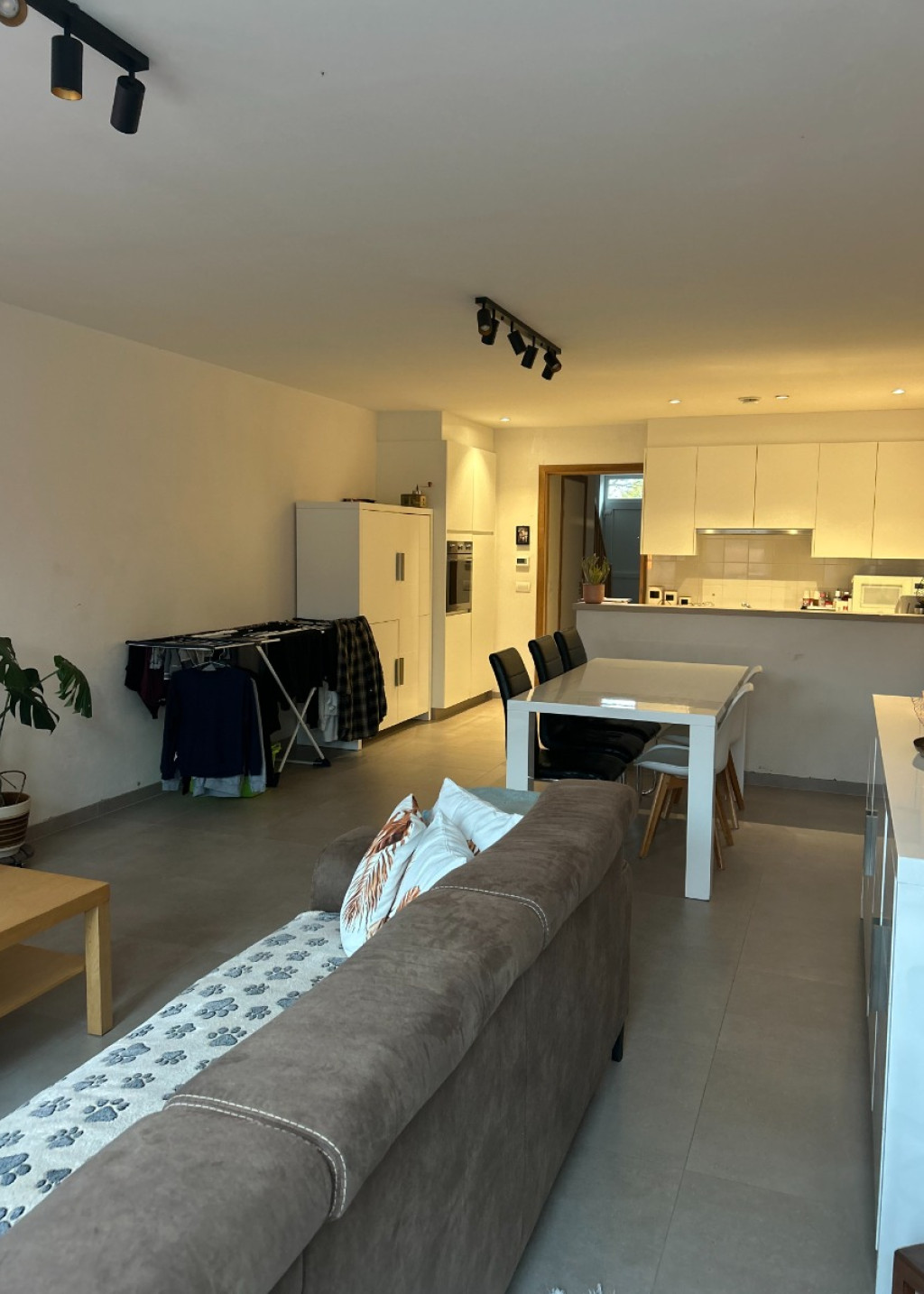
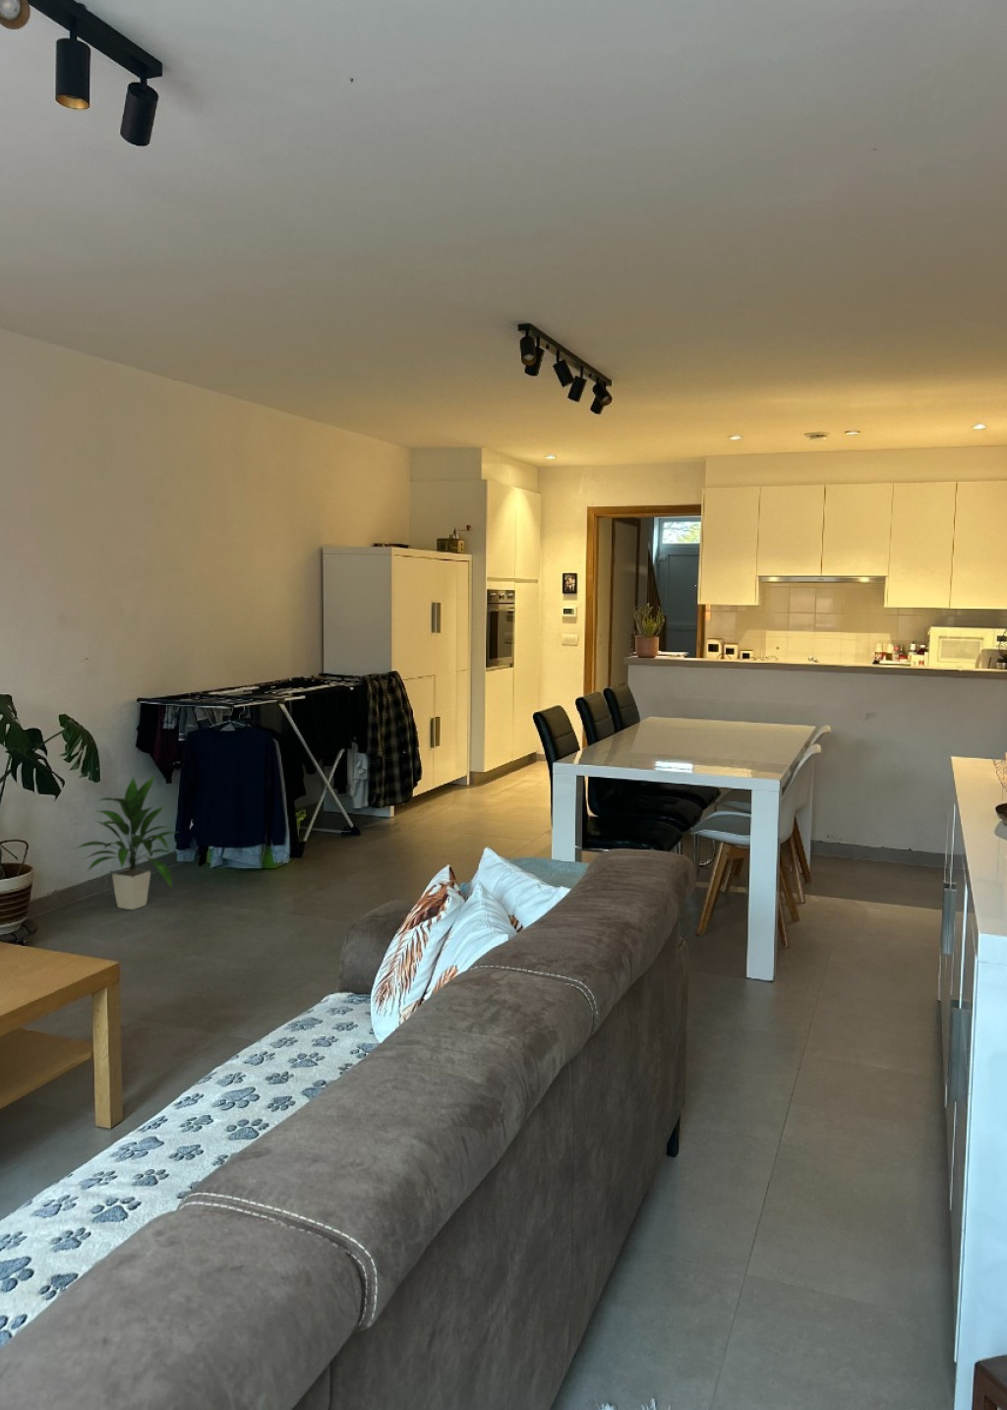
+ indoor plant (133, 842)
